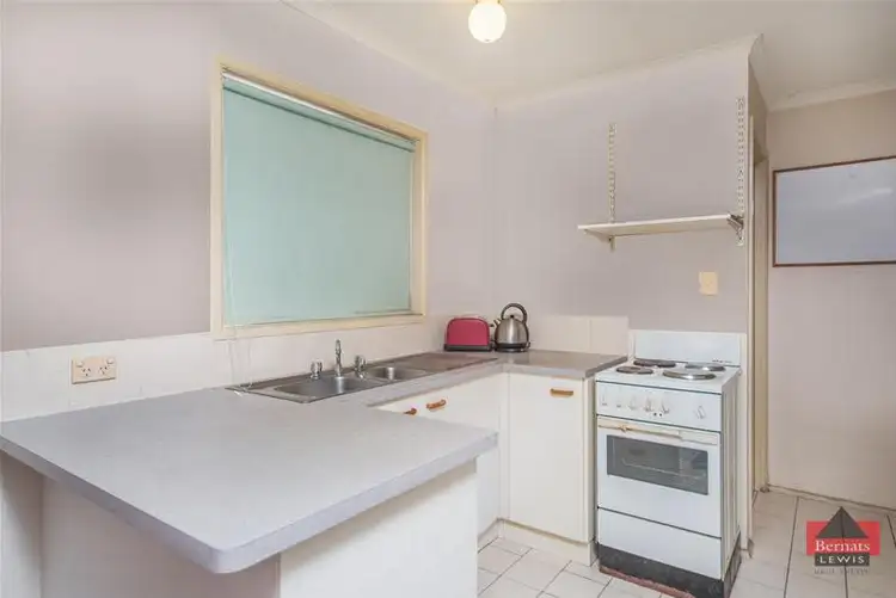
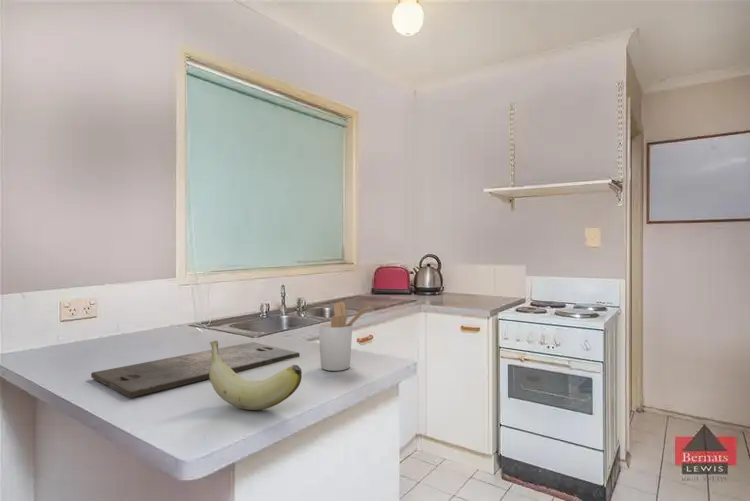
+ banana (252, 381)
+ cutting board (204, 363)
+ utensil holder (344, 335)
